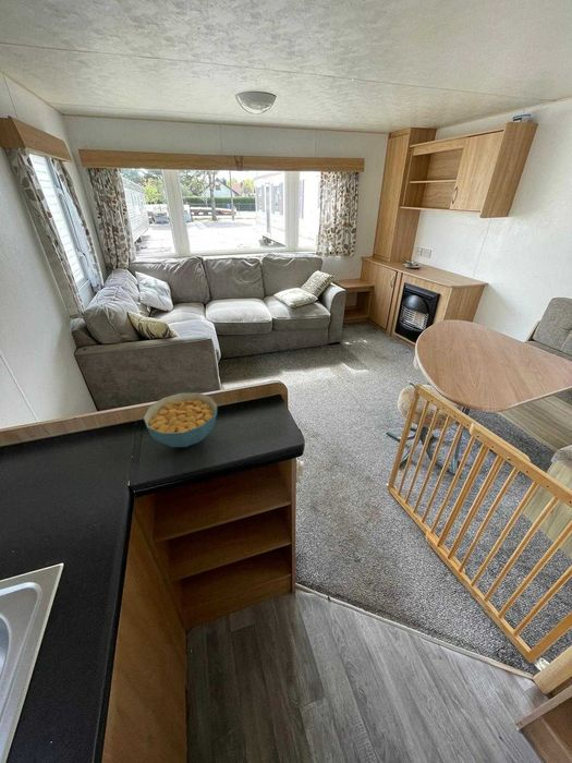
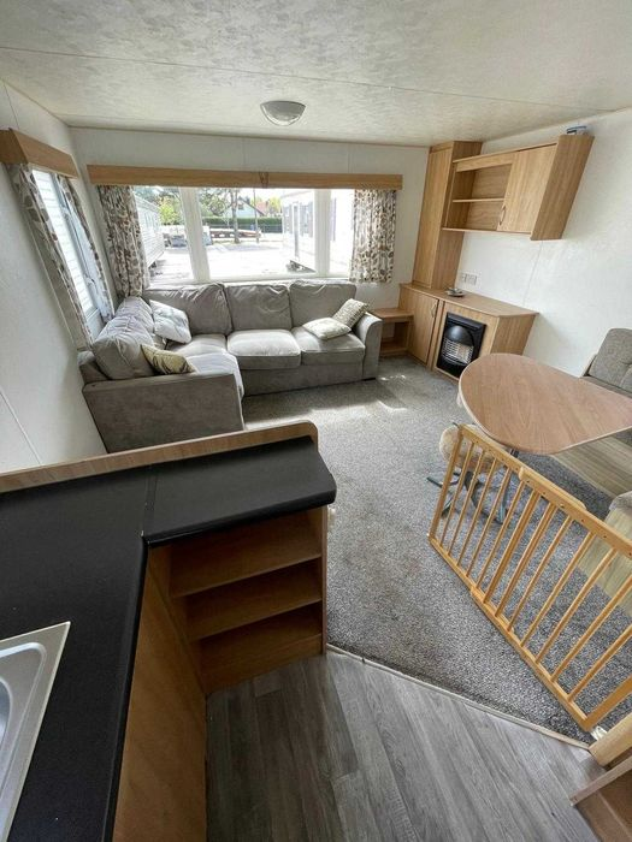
- cereal bowl (183, 424)
